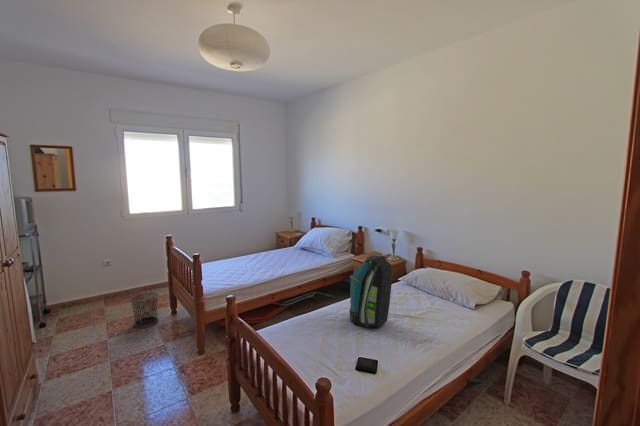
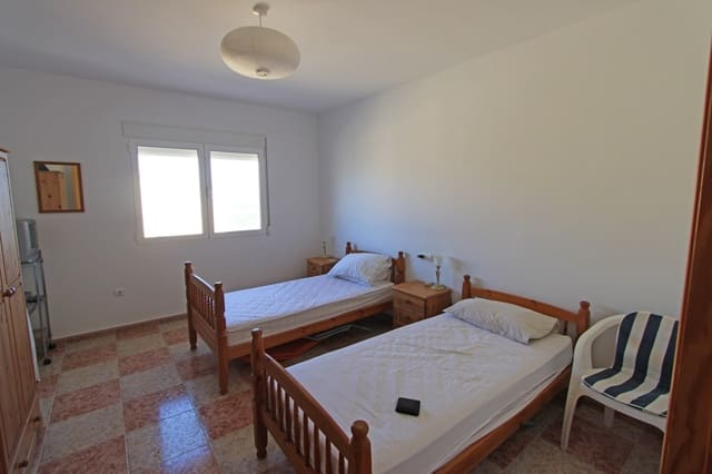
- waste bin (145, 309)
- backpack (370, 289)
